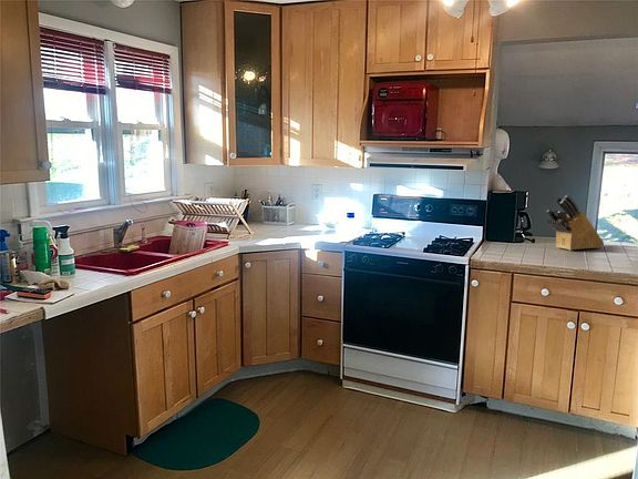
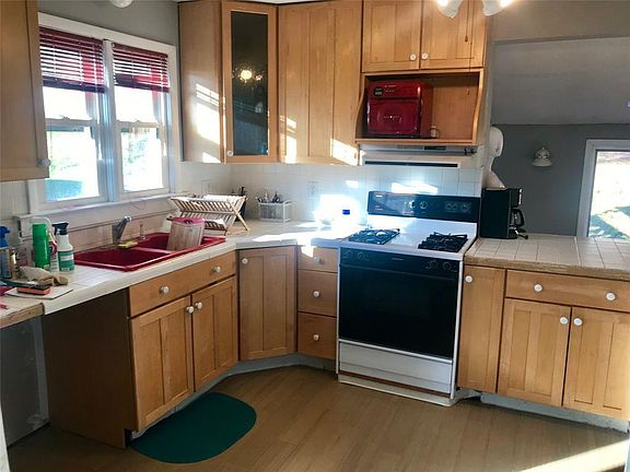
- knife block (575, 222)
